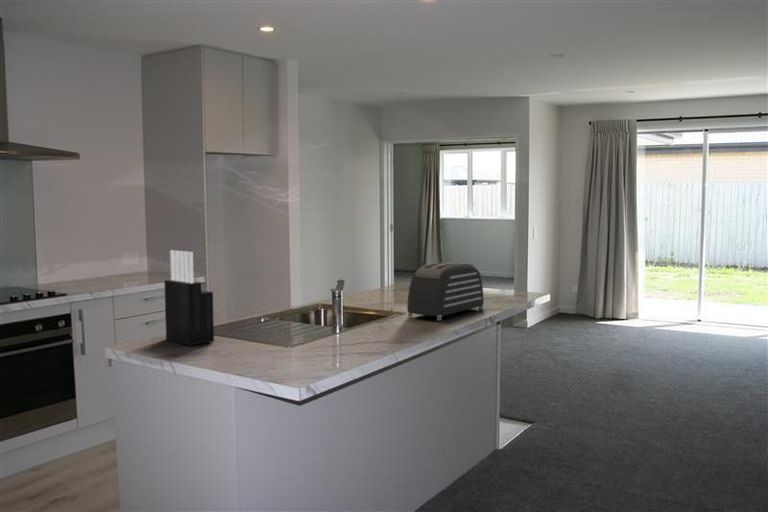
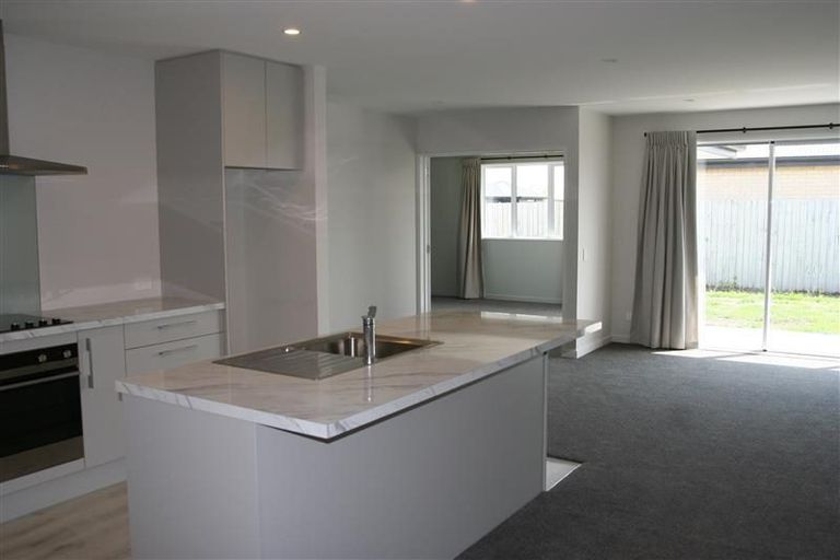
- toaster (448, 287)
- knife block (191, 295)
